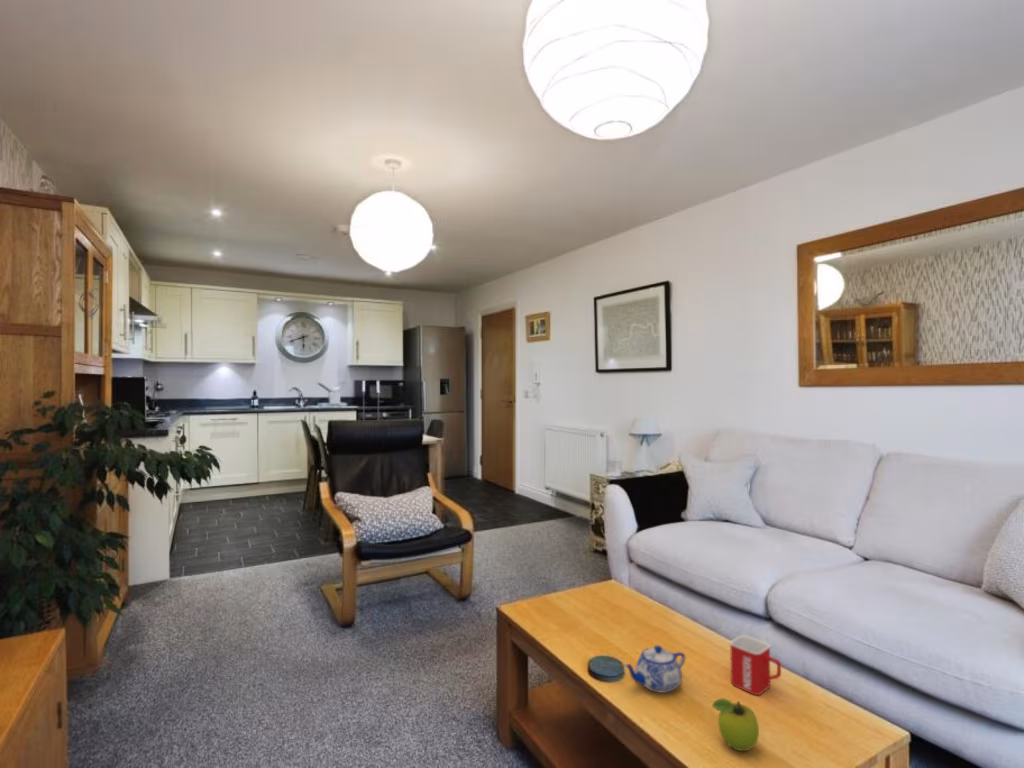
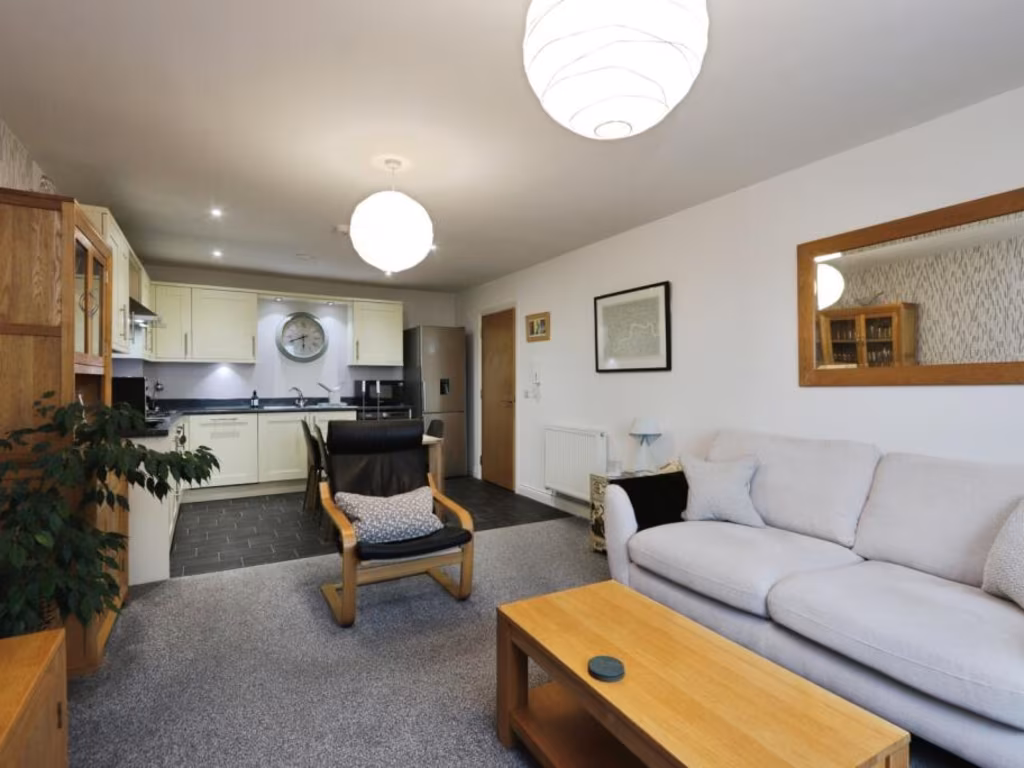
- mug (757, 667)
- teapot (655, 666)
- fruit (735, 722)
